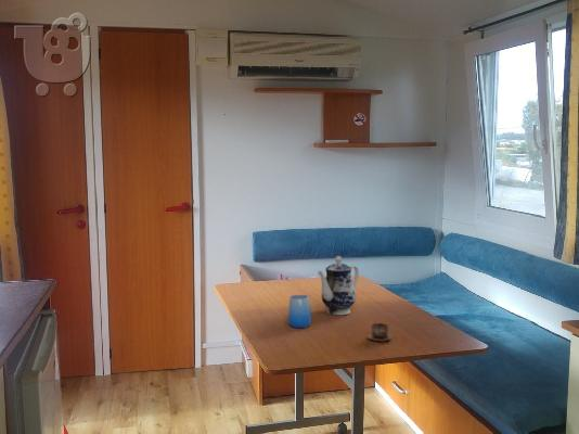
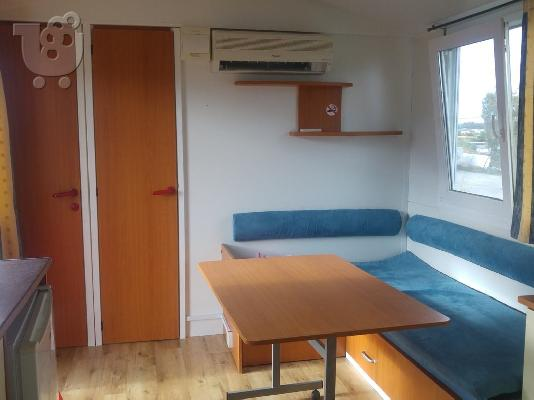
- teapot (338, 284)
- cup (379, 331)
- cup (299, 310)
